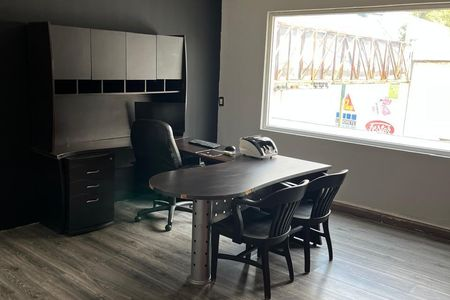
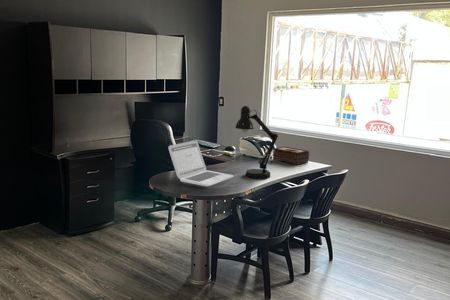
+ laptop (202, 162)
+ desk lamp (263, 130)
+ tissue box (290, 155)
